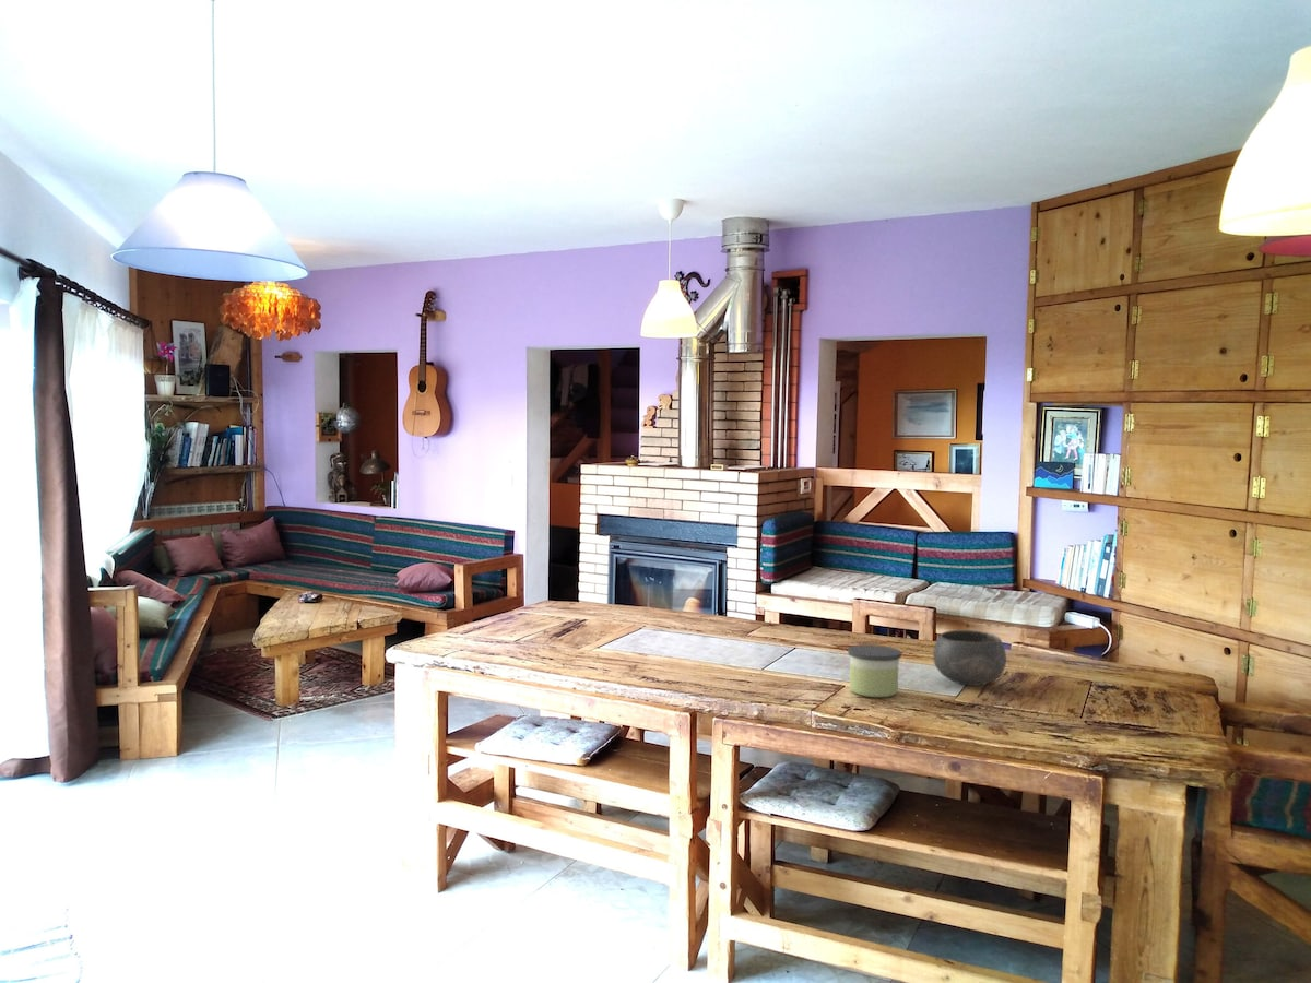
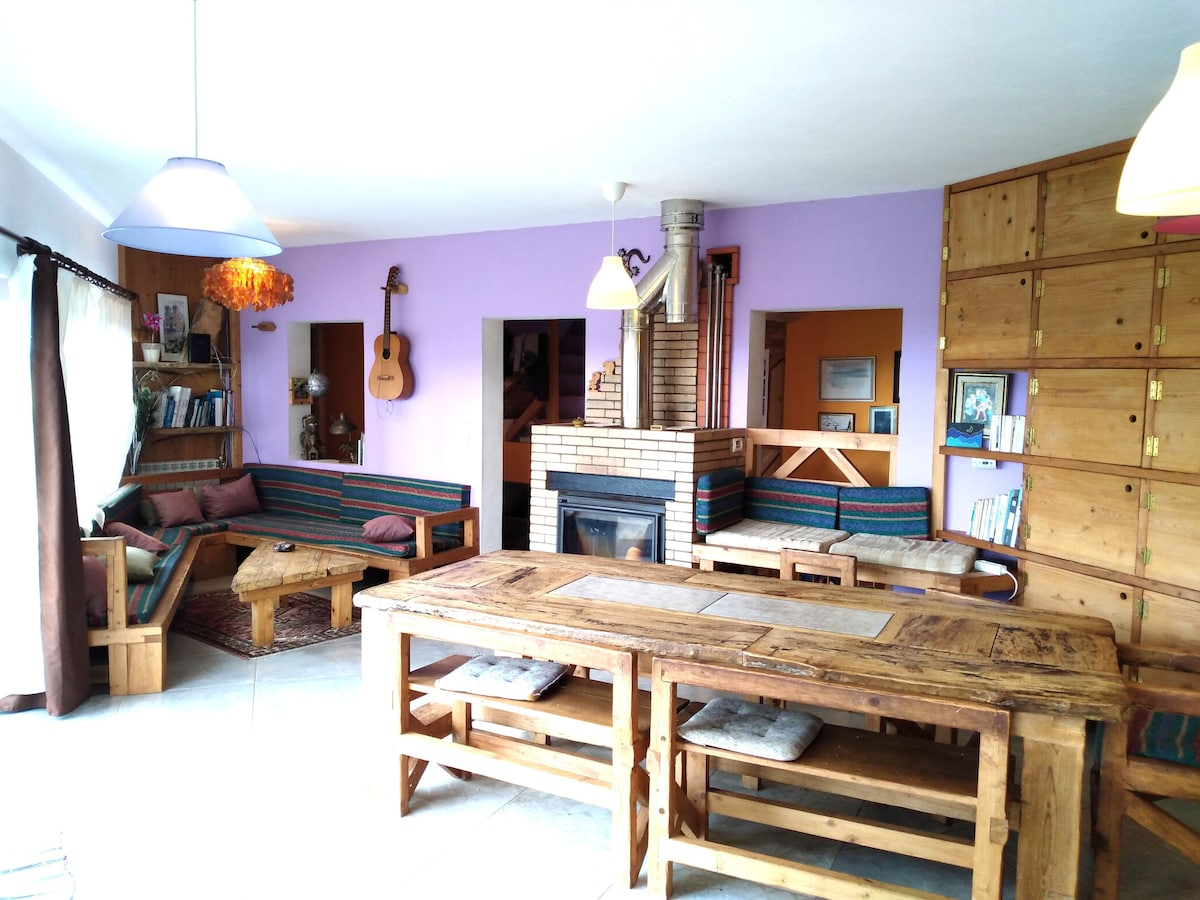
- candle (874, 671)
- bowl (969, 659)
